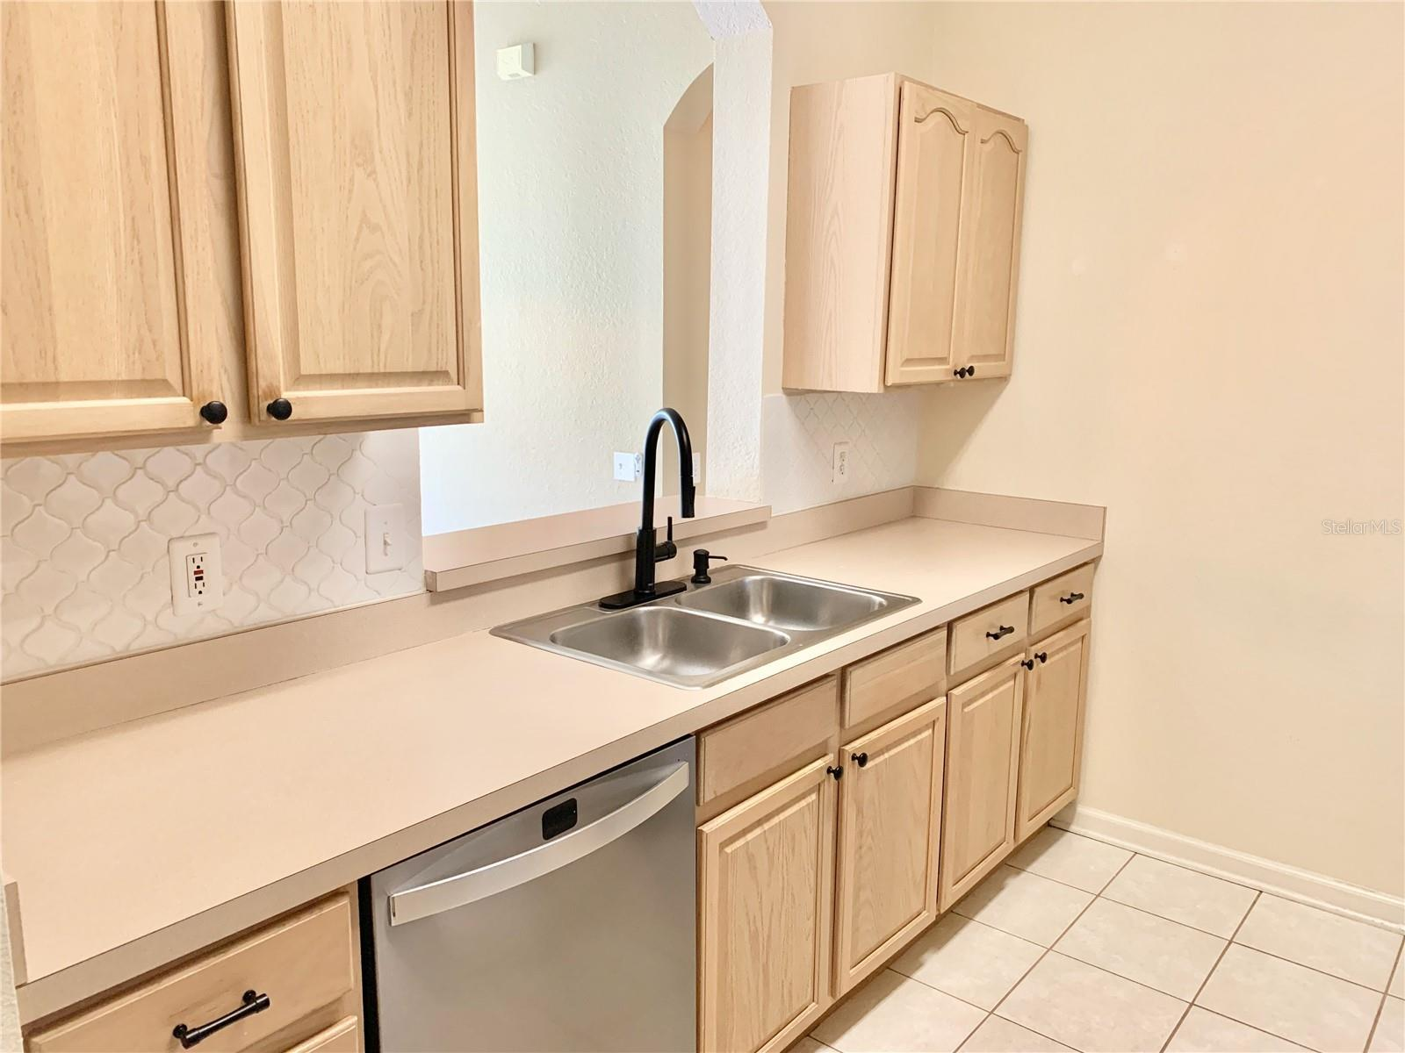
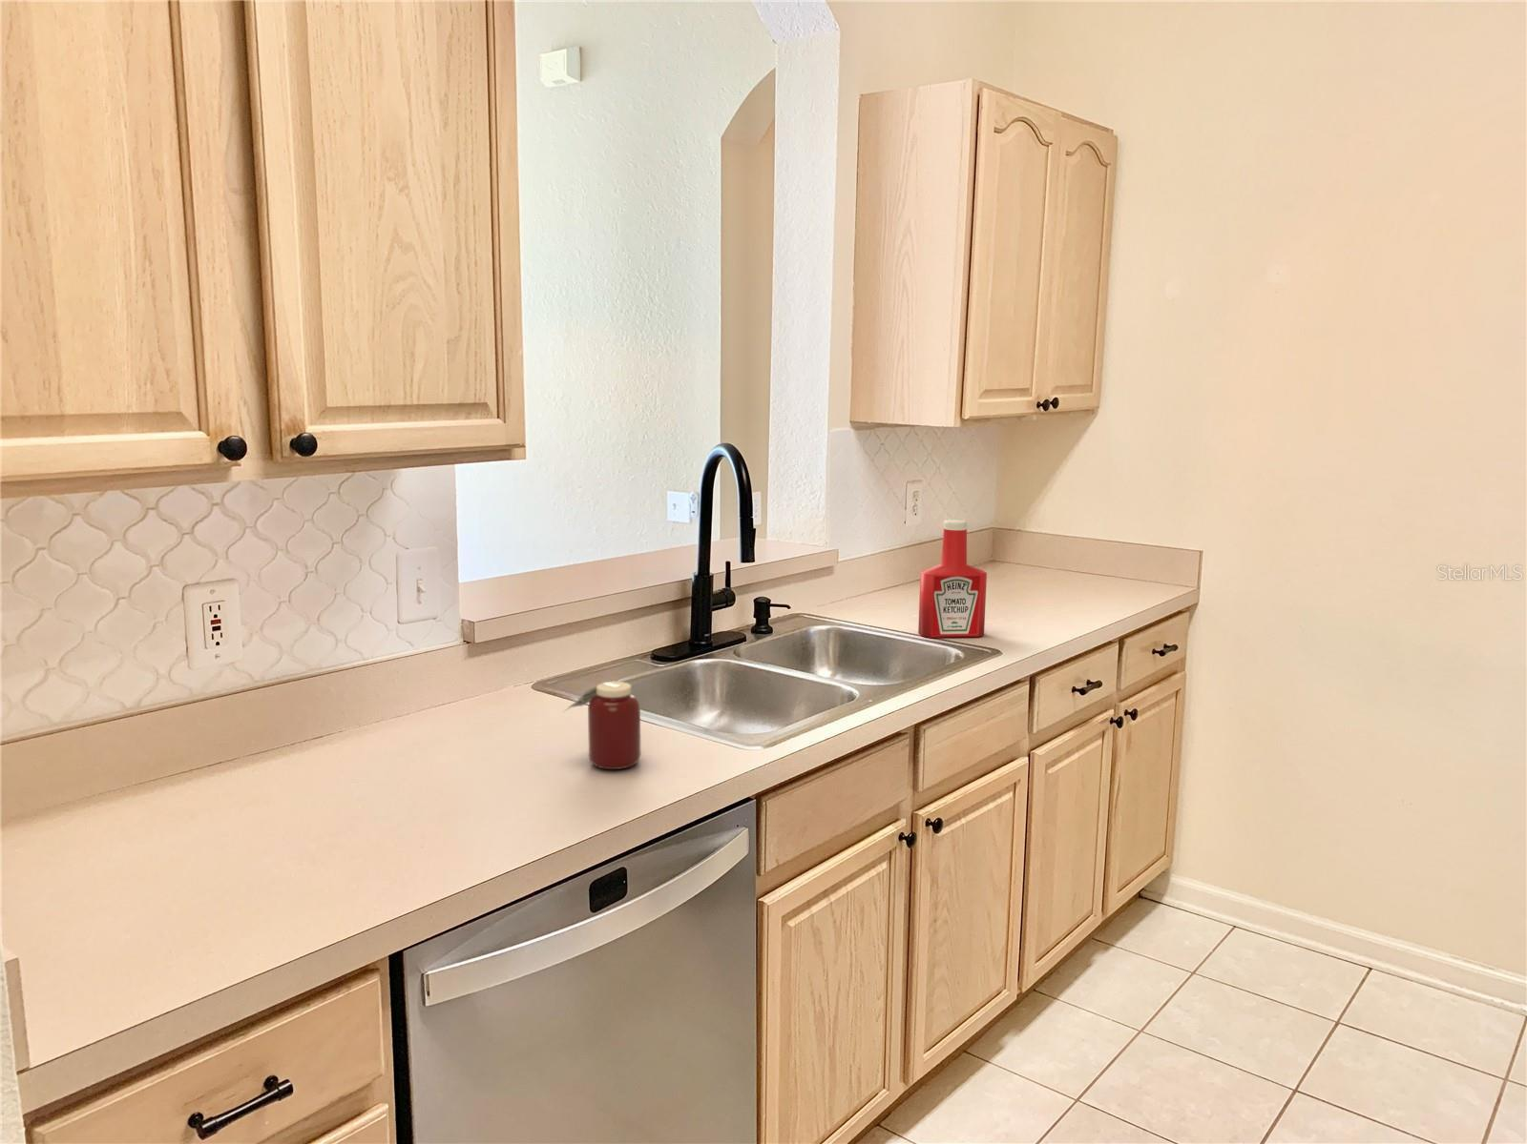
+ soap bottle (952, 578)
+ jar (606, 722)
